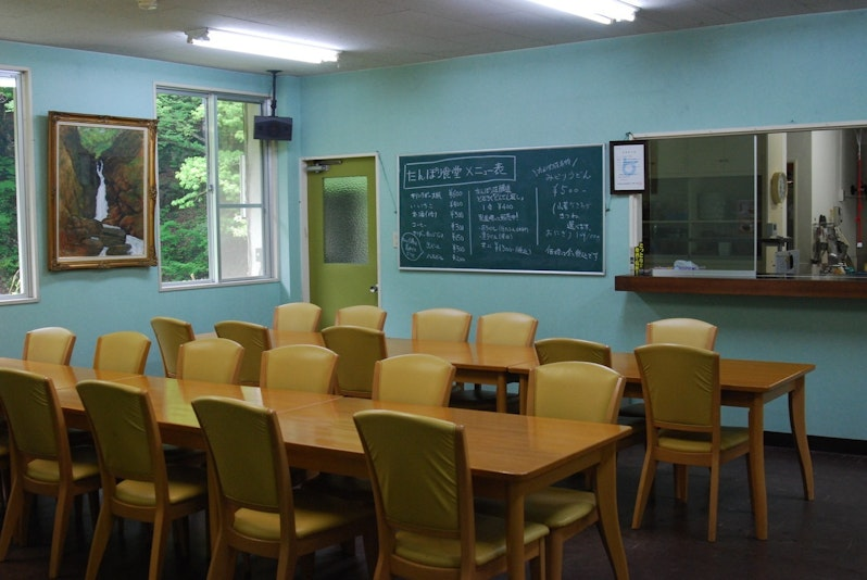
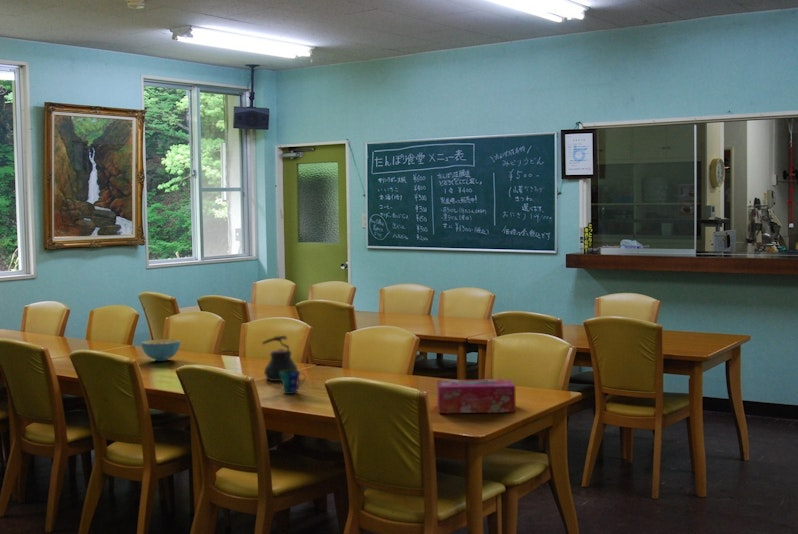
+ teapot (281, 357)
+ cereal bowl (161, 350)
+ cup (293, 382)
+ tissue box (475, 395)
